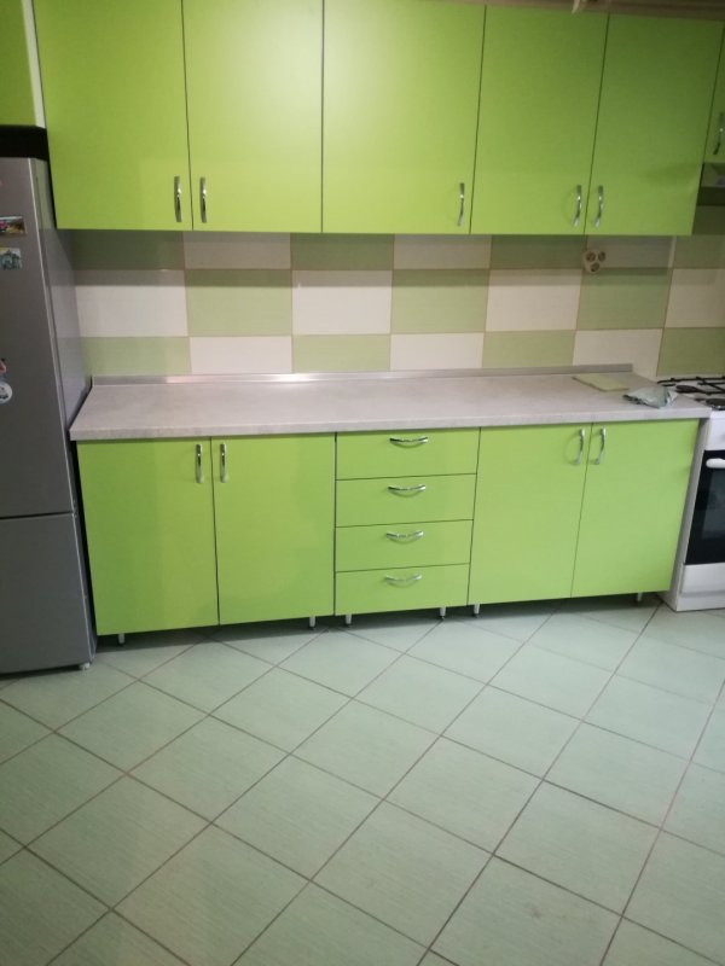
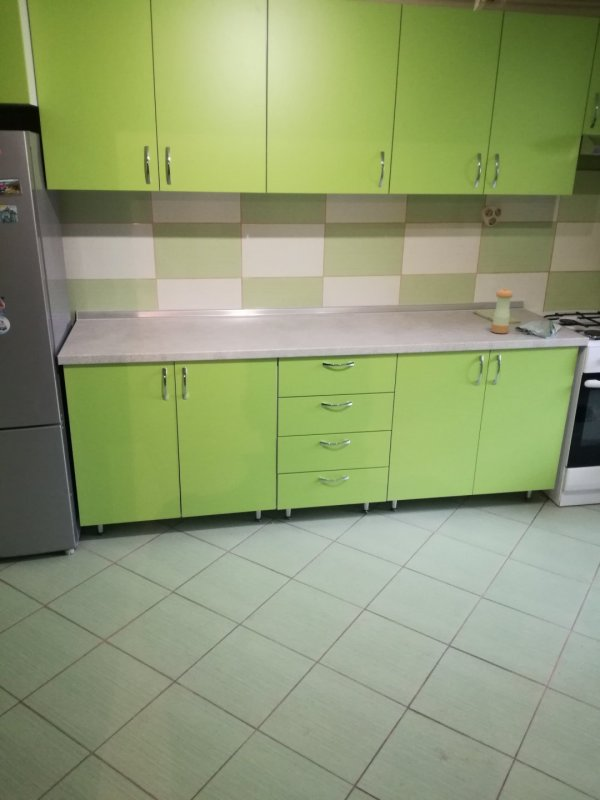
+ pepper shaker (502, 310)
